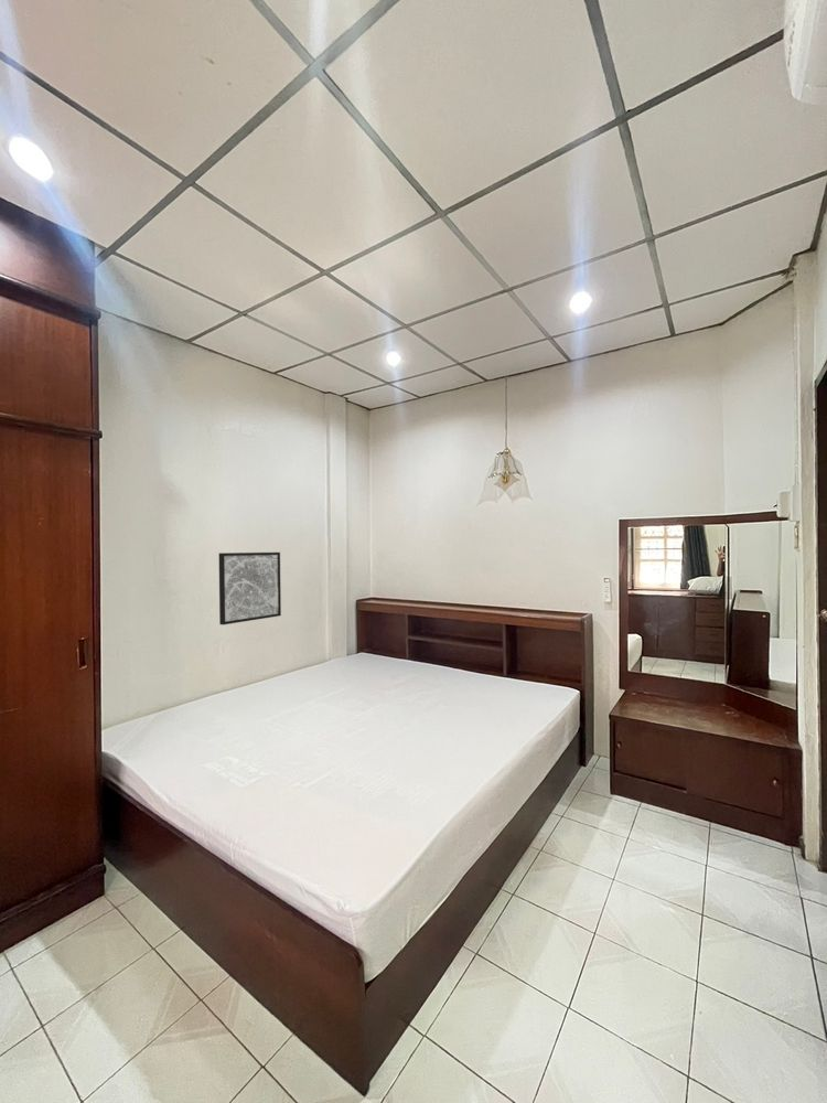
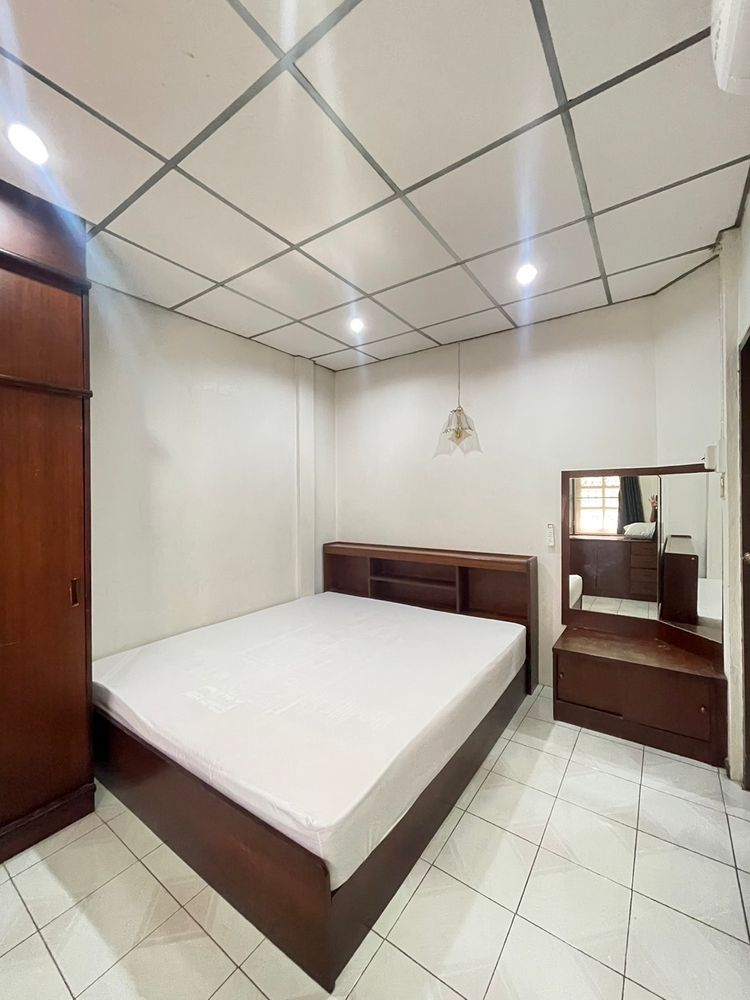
- wall art (251, 586)
